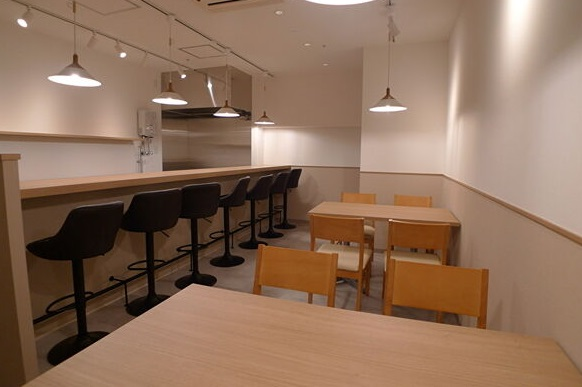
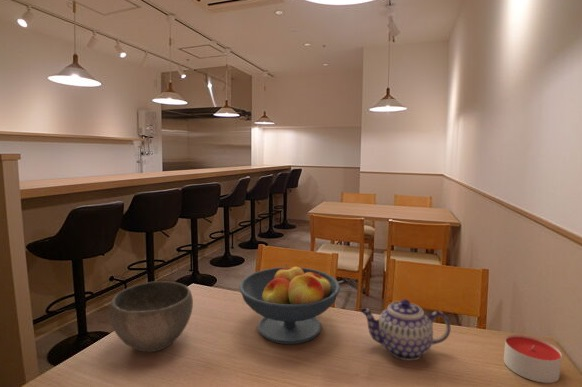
+ bowl (153, 318)
+ teapot (404, 325)
+ candle (531, 356)
+ fruit bowl (289, 297)
